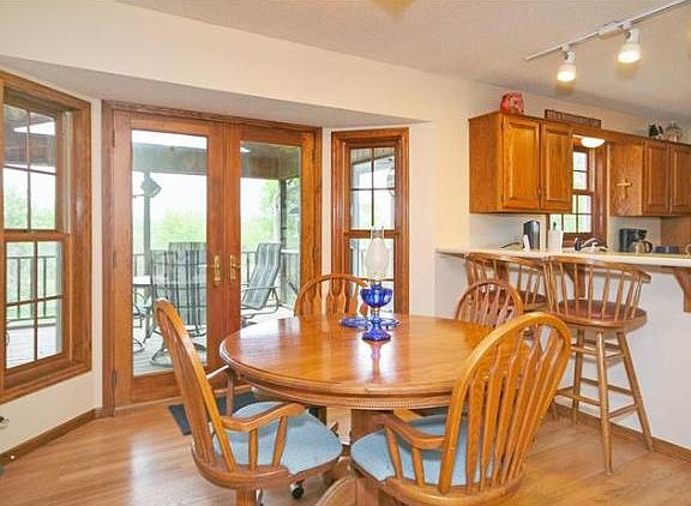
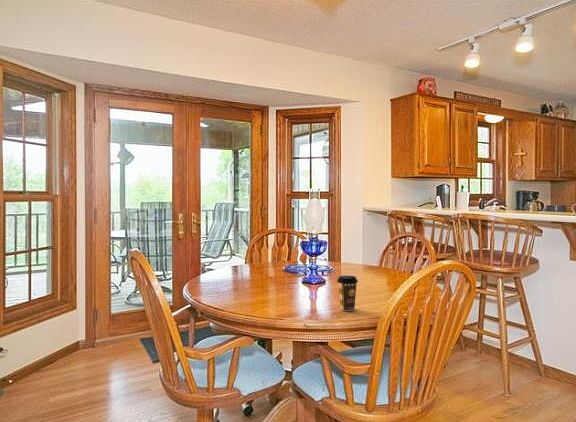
+ coffee cup (347, 293)
